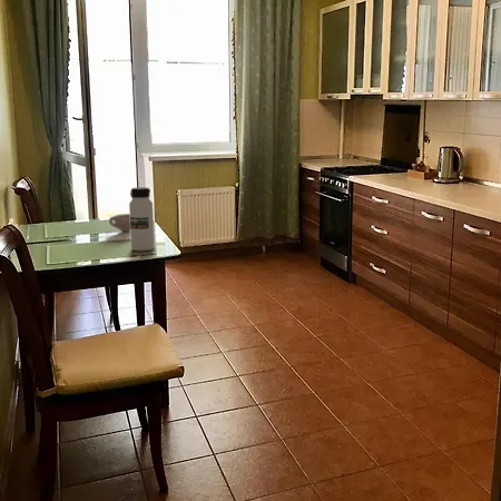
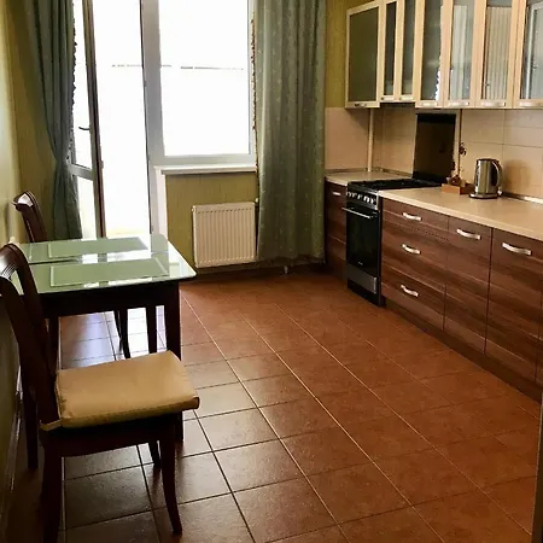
- water bottle (141, 218)
- cup (122, 223)
